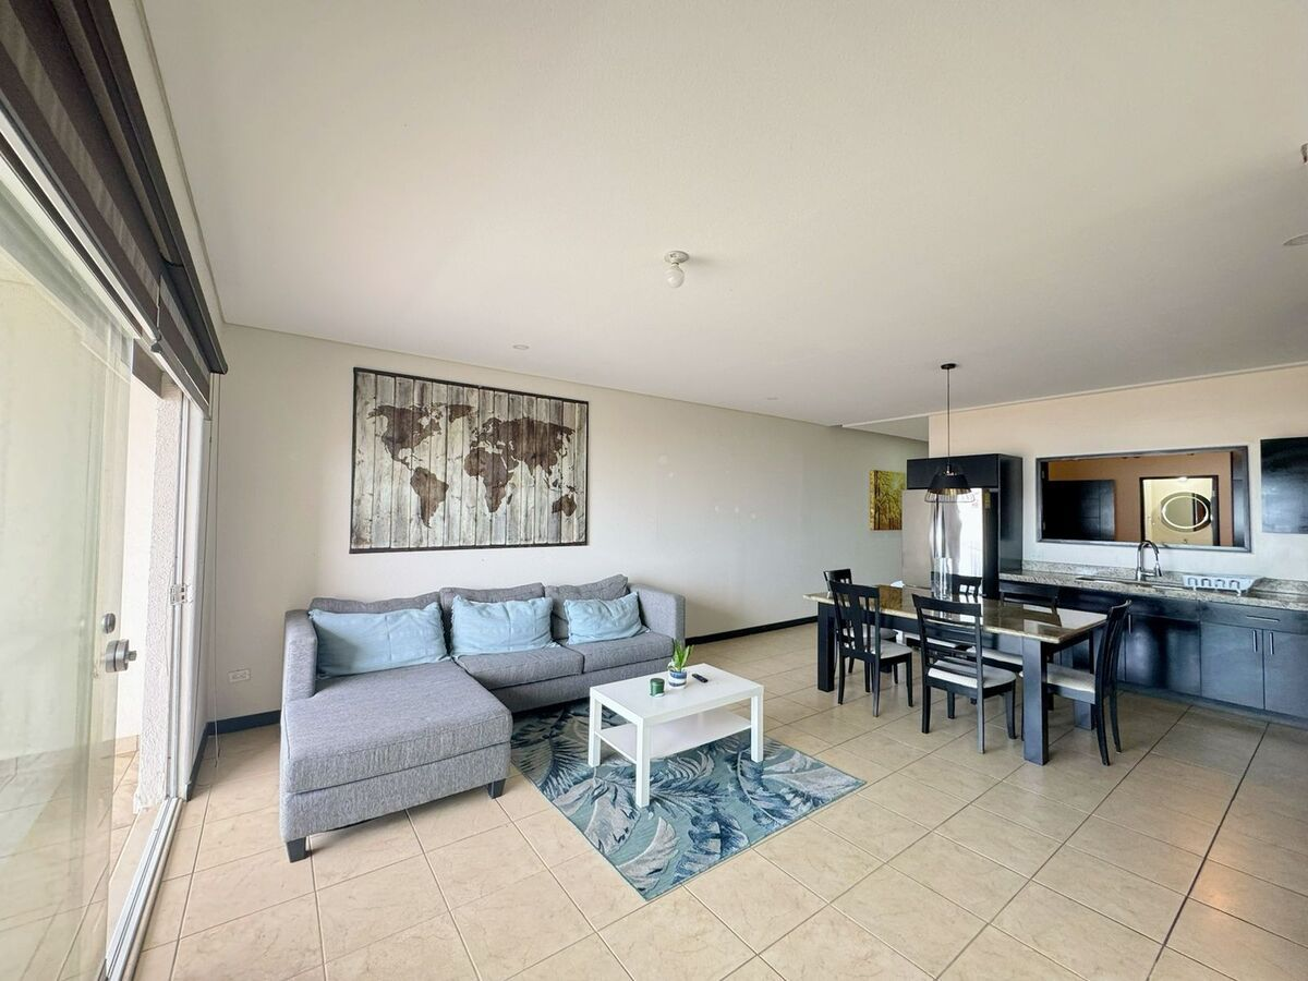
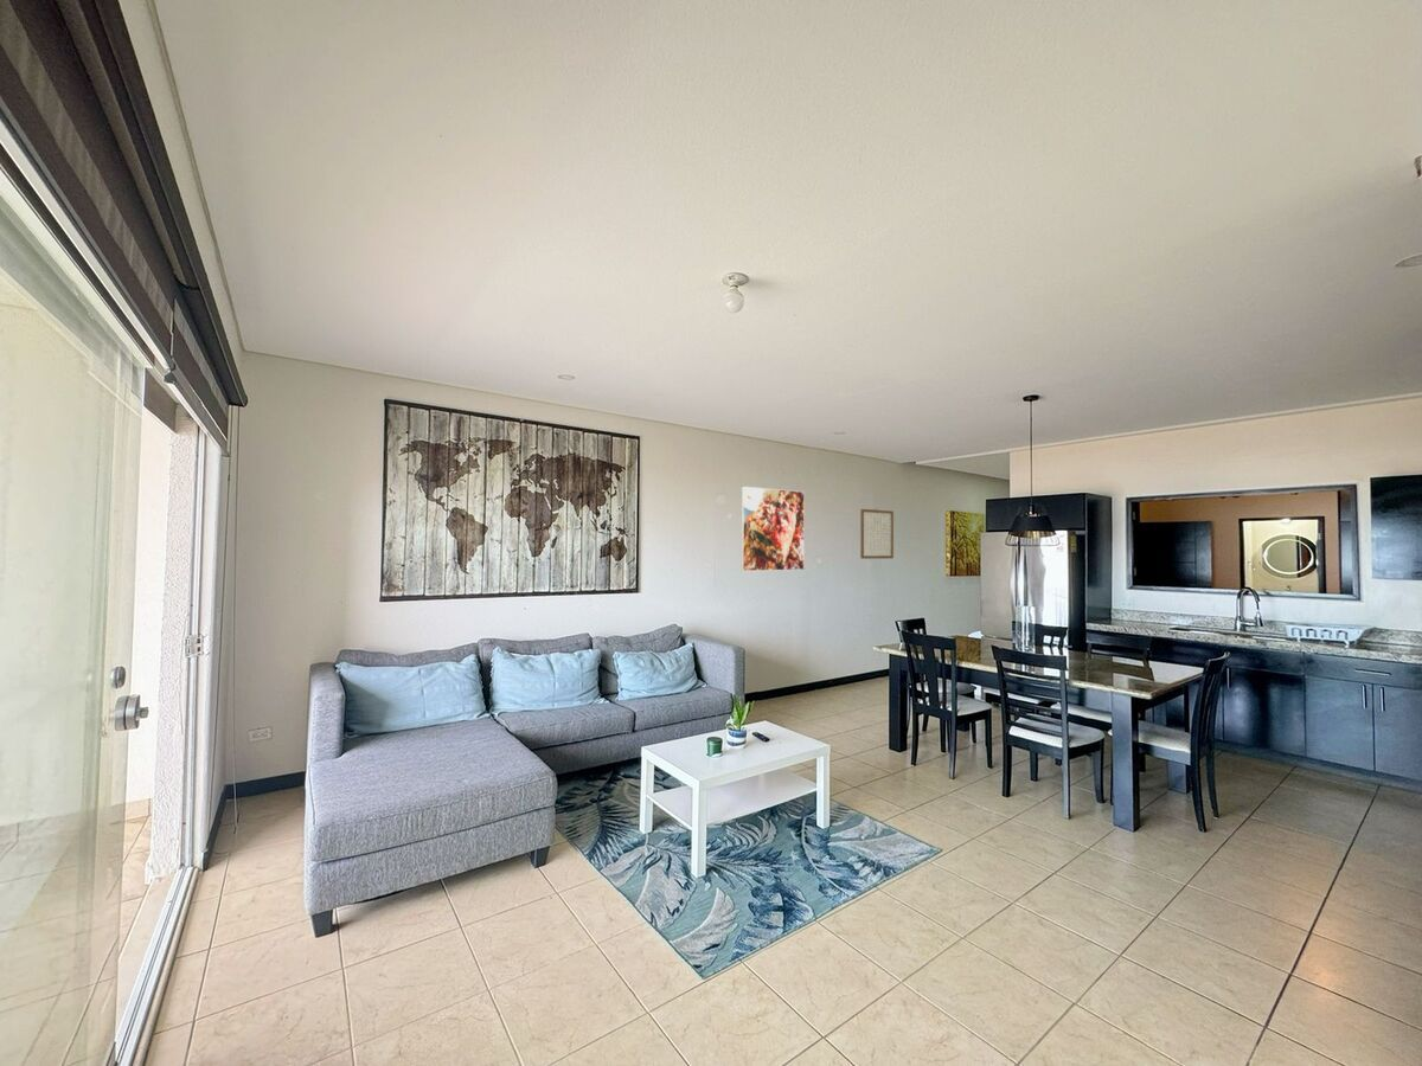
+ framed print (774, 529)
+ wall art (877, 532)
